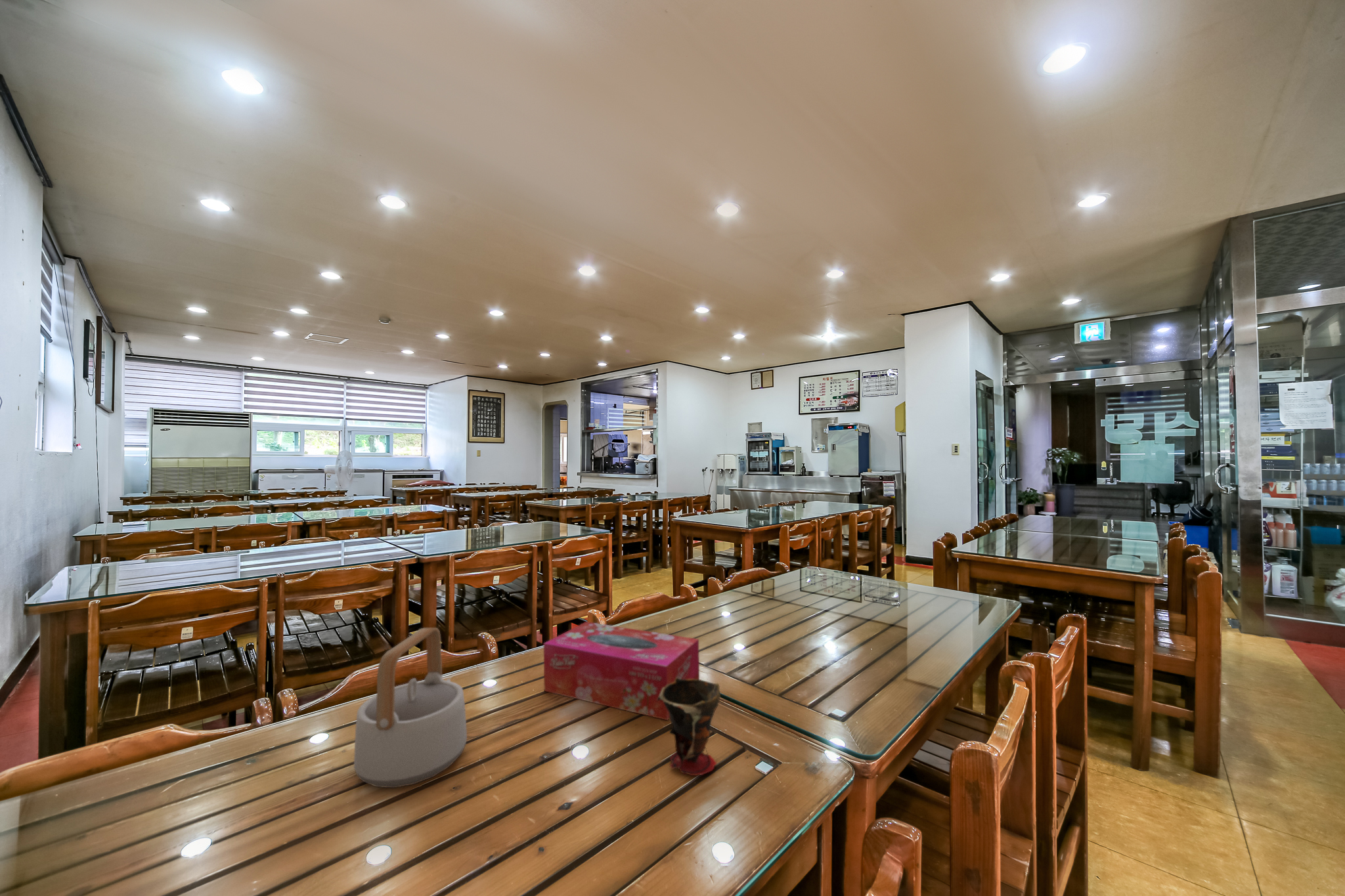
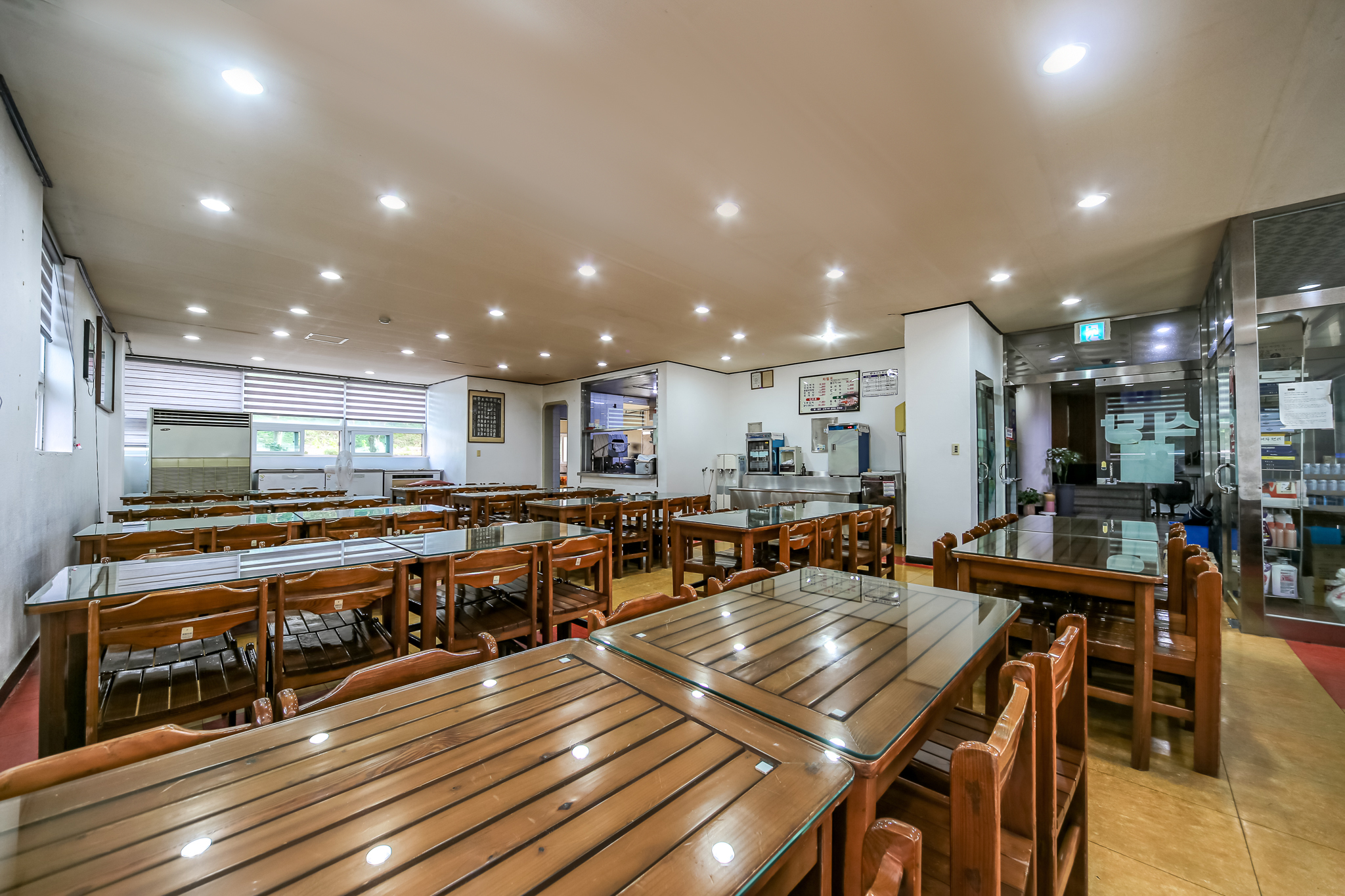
- teapot (417, 694)
- cup (690, 726)
- tissue box (621, 665)
